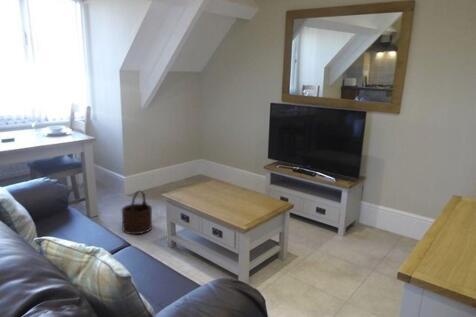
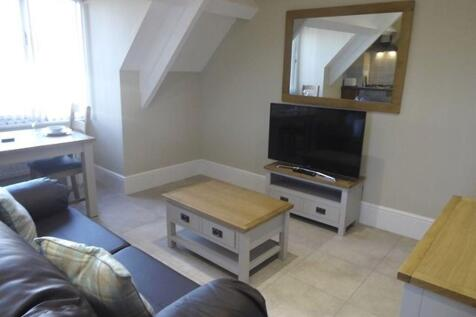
- wooden bucket (136, 210)
